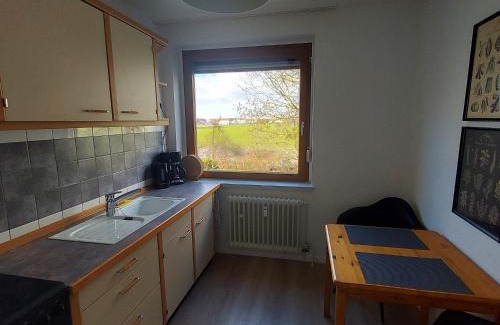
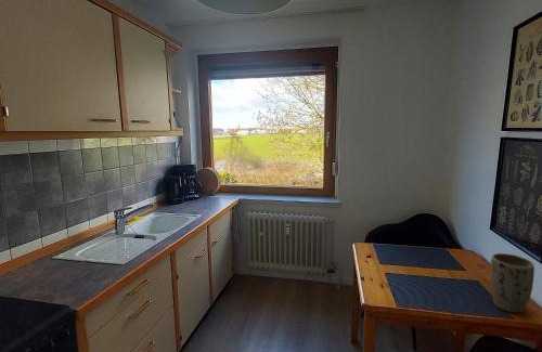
+ plant pot (509, 283)
